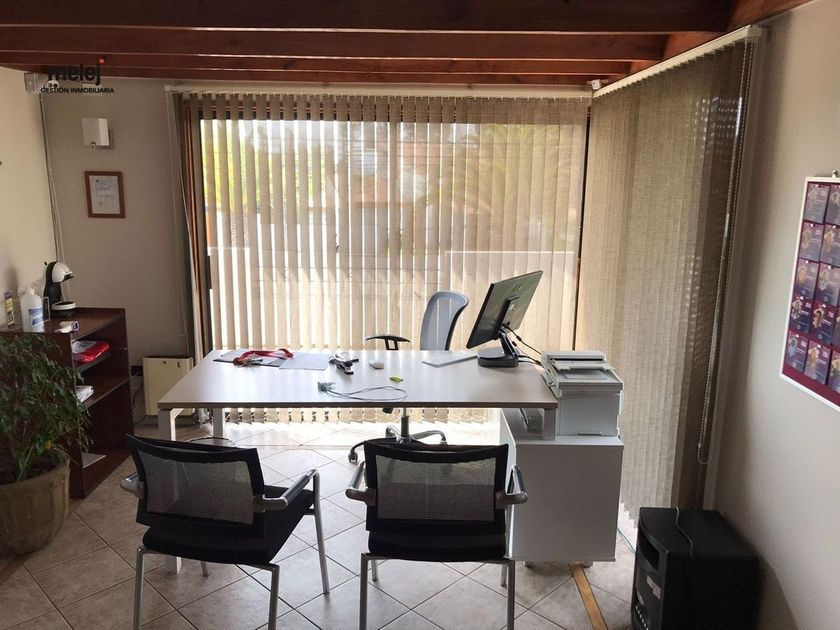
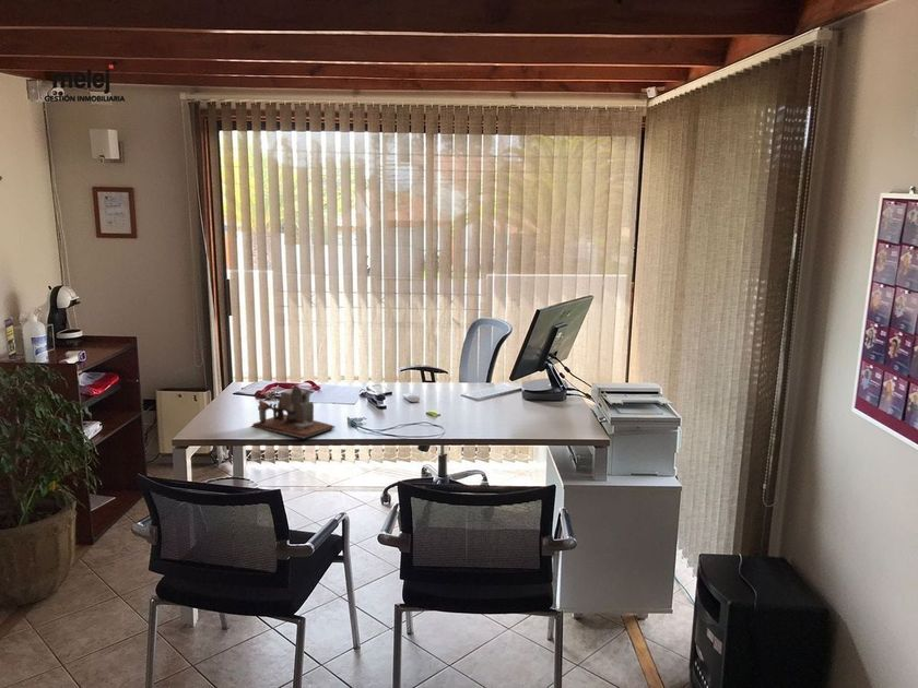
+ desk organizer (292, 404)
